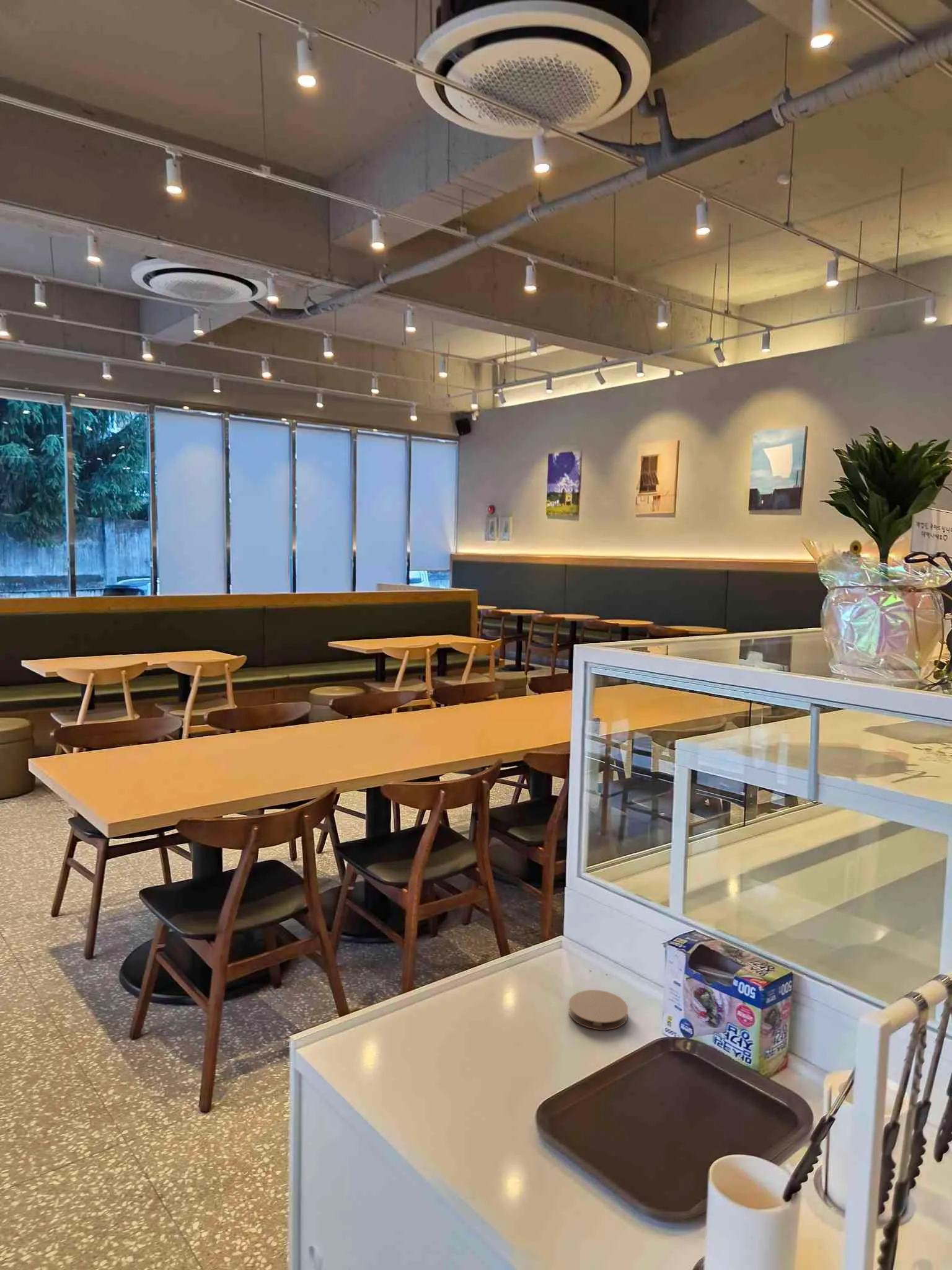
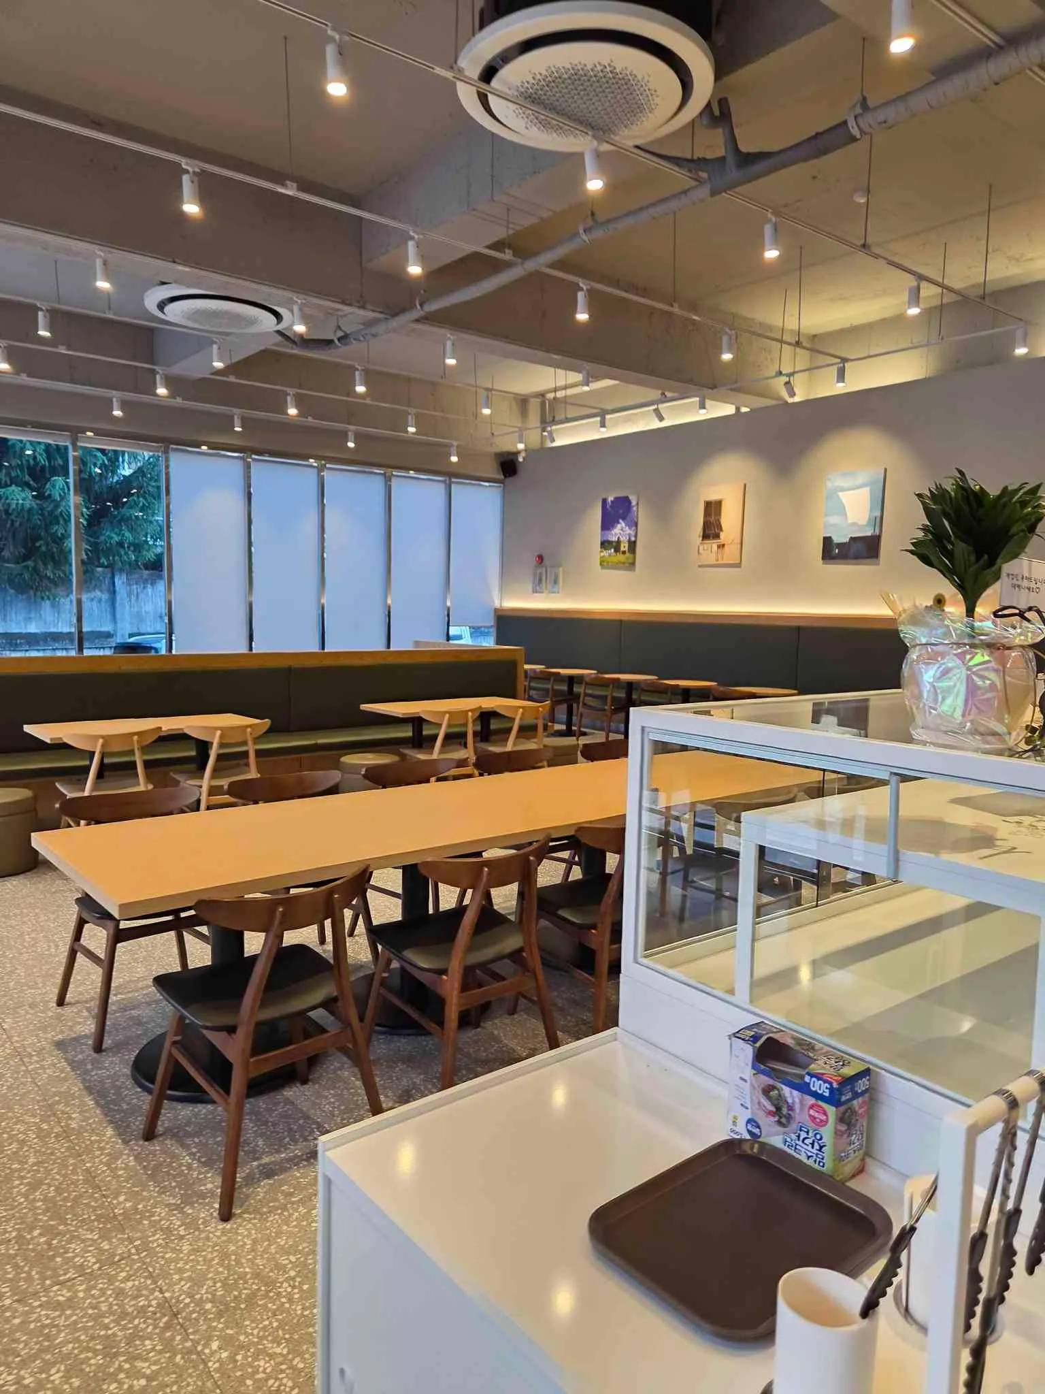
- coaster (598, 1009)
